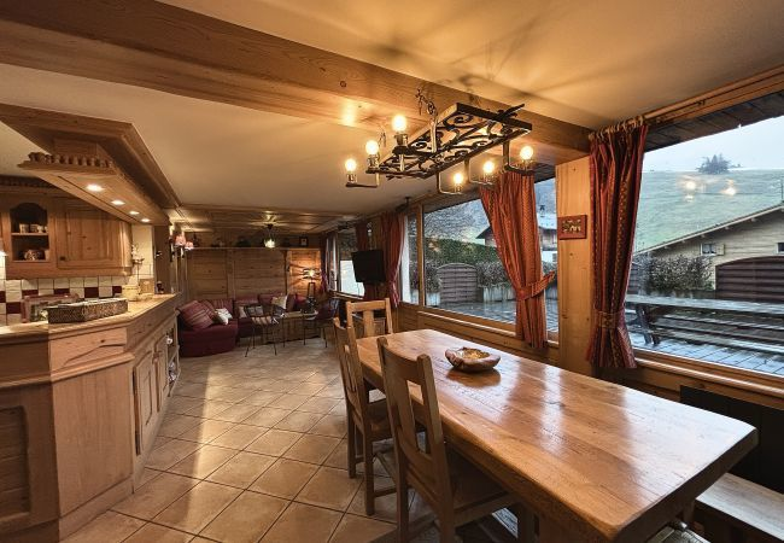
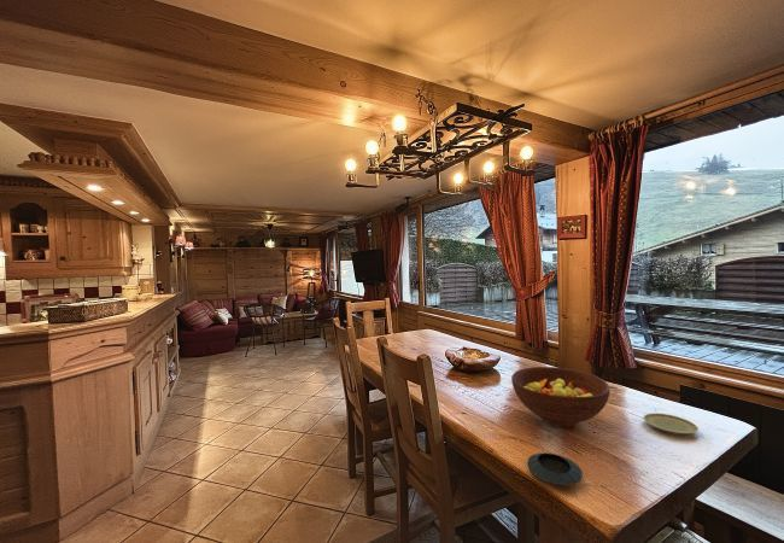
+ plate (669, 425)
+ saucer (554, 466)
+ fruit bowl (557, 399)
